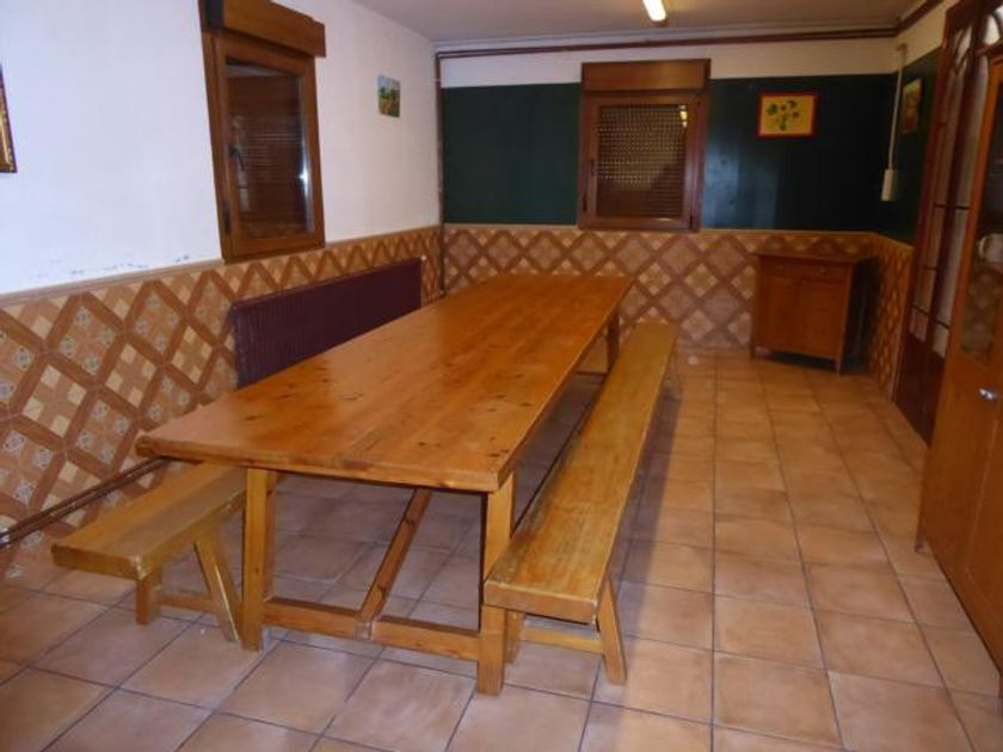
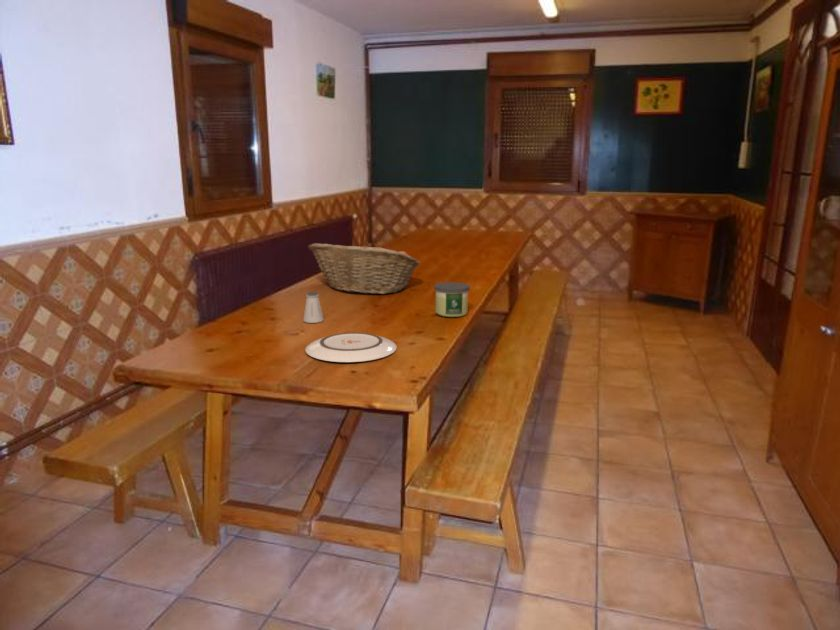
+ saltshaker (312, 306)
+ plate (351, 344)
+ candle (451, 299)
+ fruit basket (364, 264)
